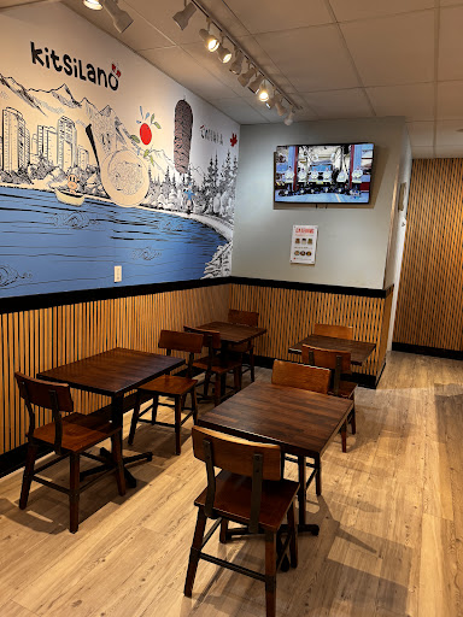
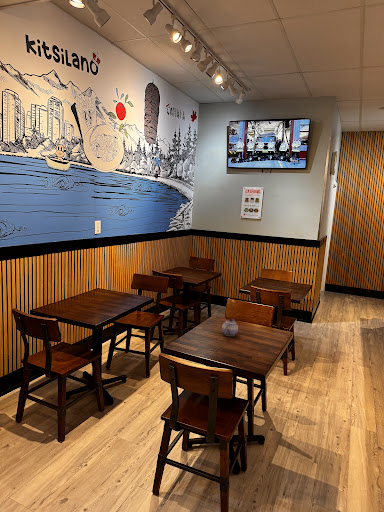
+ teapot (230, 326)
